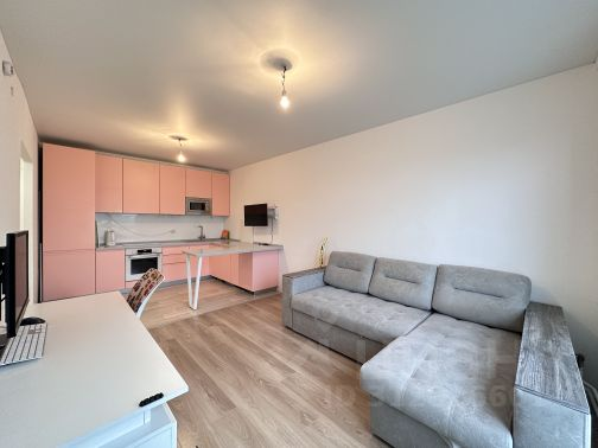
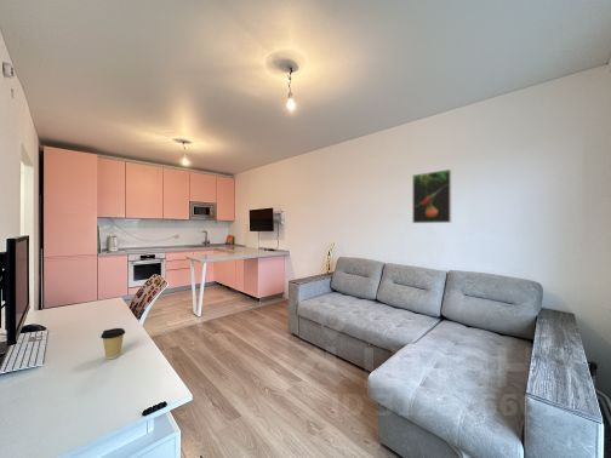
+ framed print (430, 197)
+ coffee cup (113, 343)
